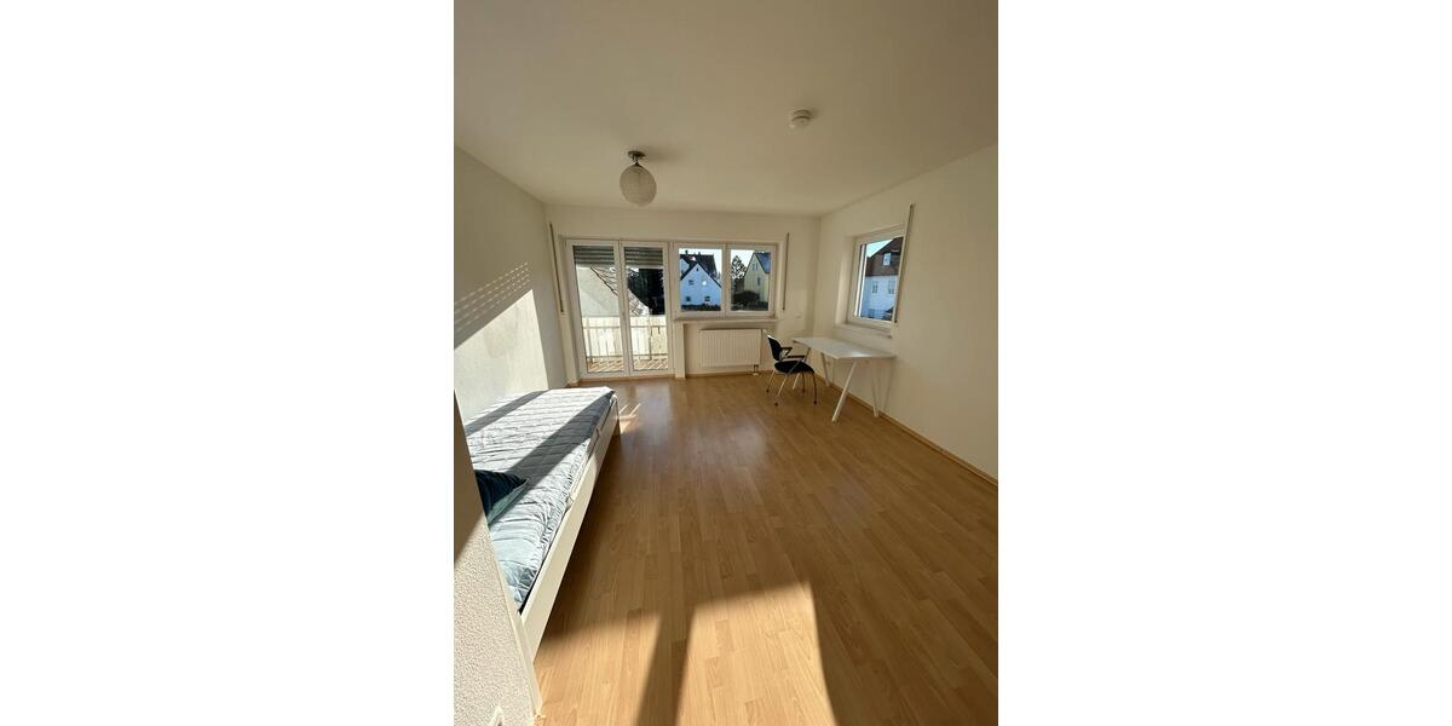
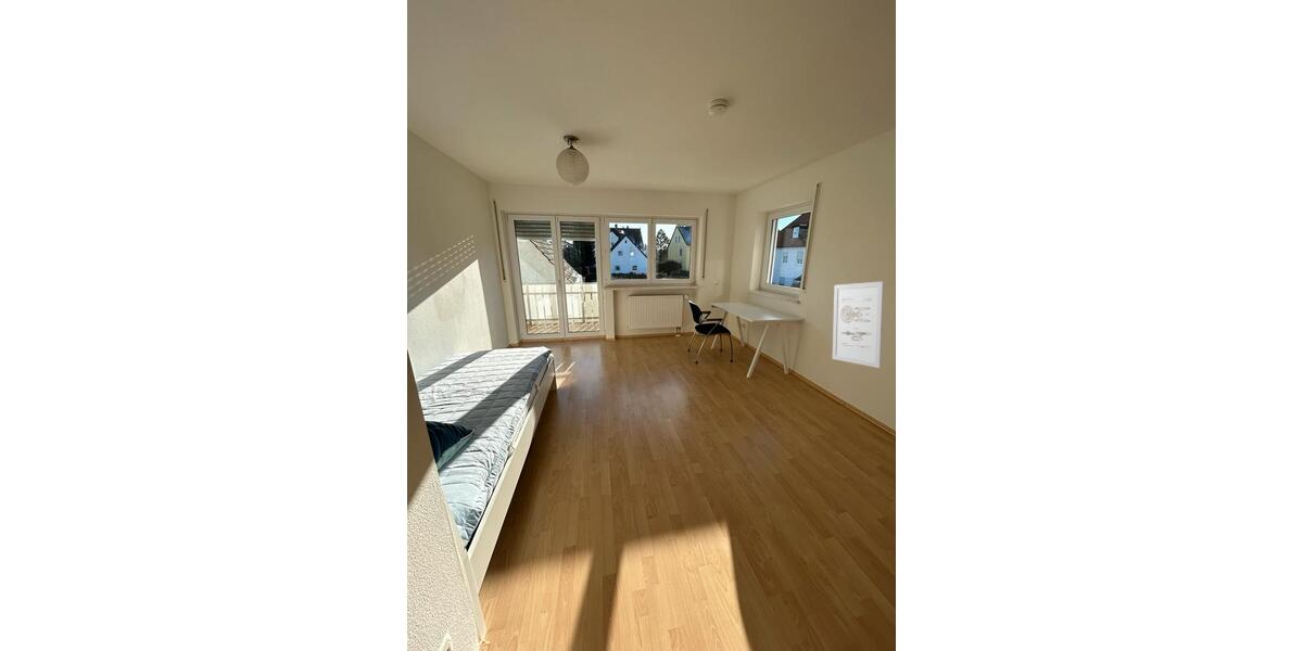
+ wall art (856, 323)
